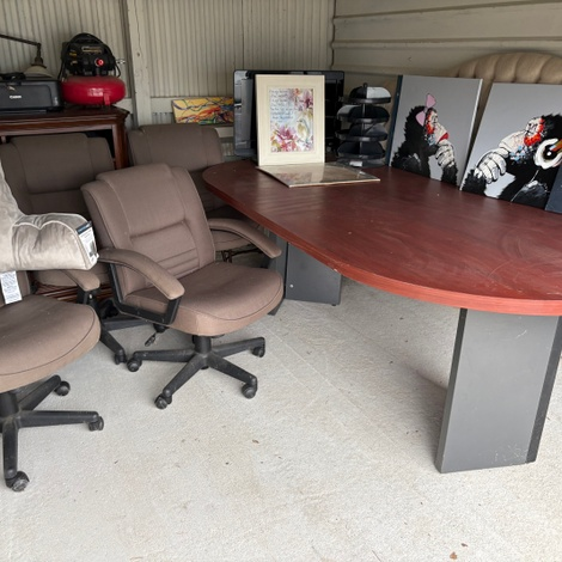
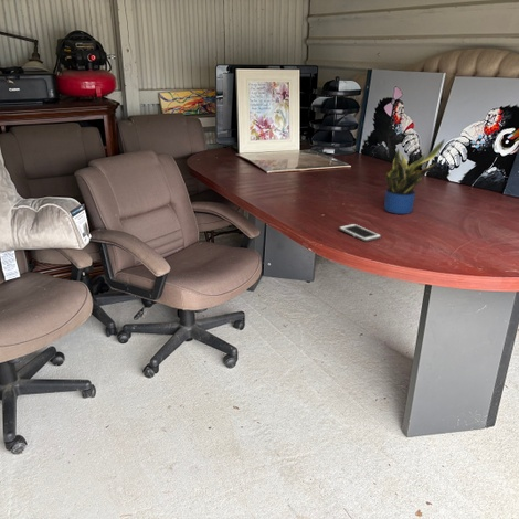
+ cell phone (359, 232)
+ potted plant (412, 173)
